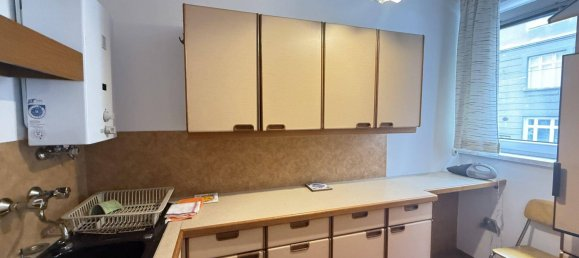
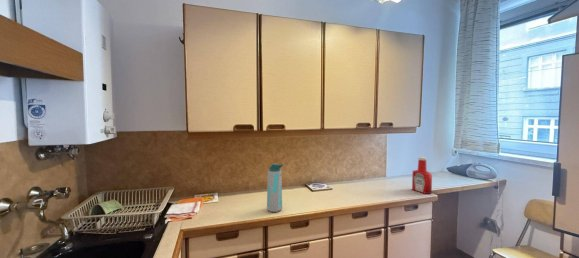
+ soap bottle (421, 174)
+ water bottle (275, 186)
